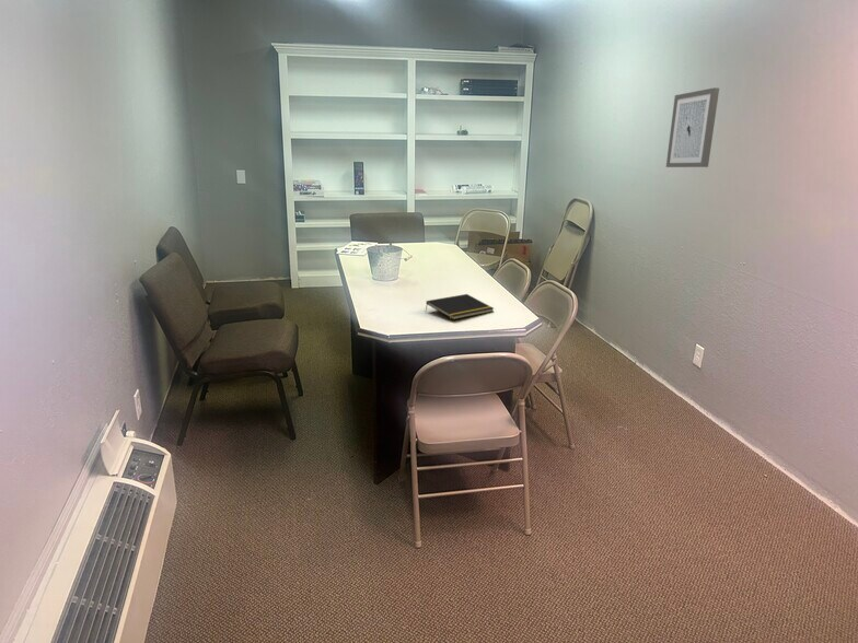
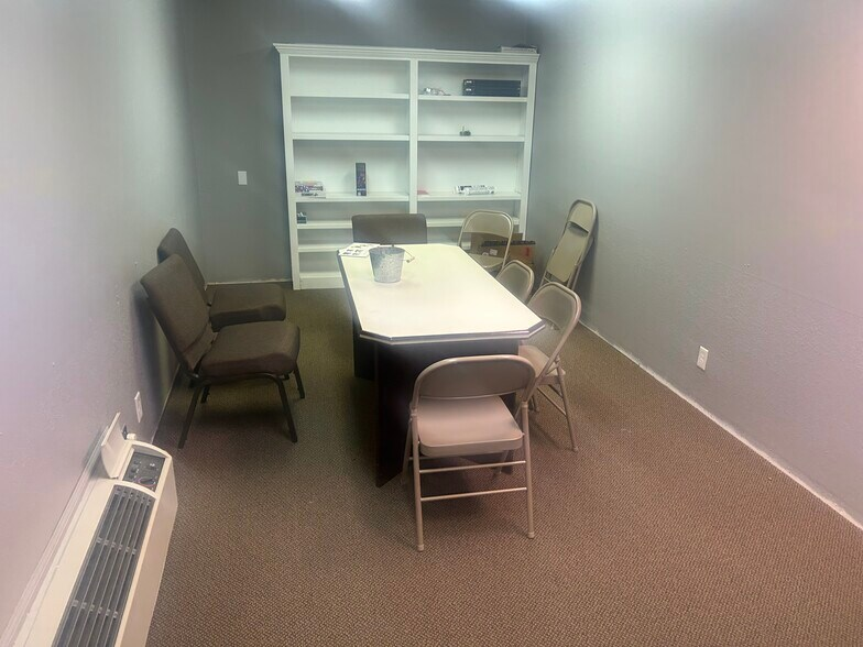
- notepad (460, 305)
- wall art (691, 129)
